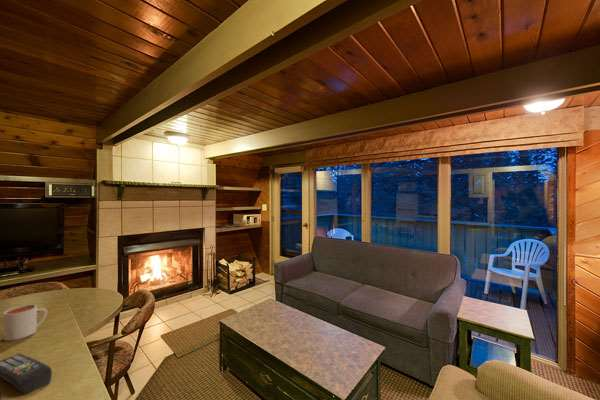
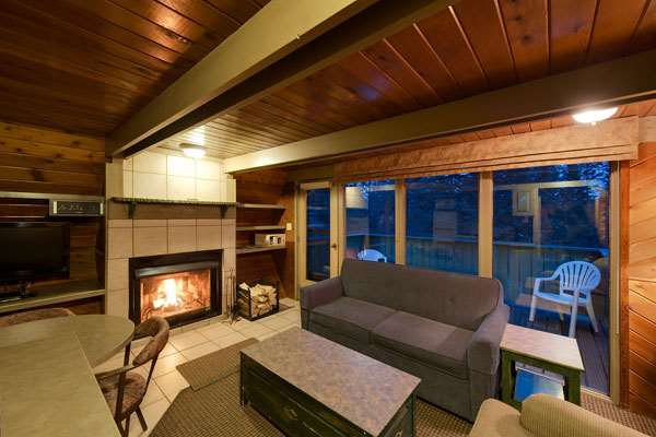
- mug (26, 320)
- remote control (20, 370)
